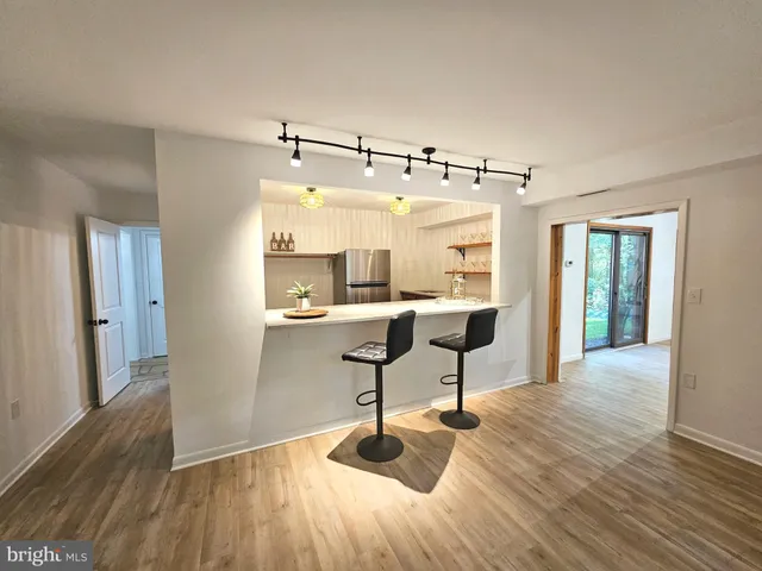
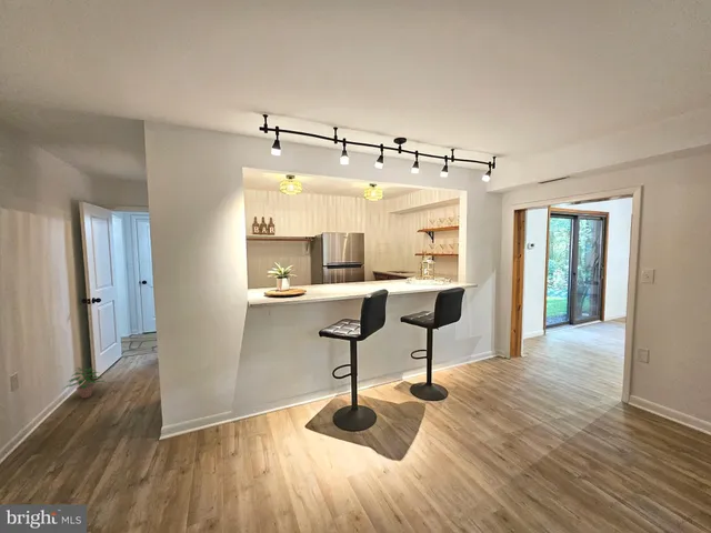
+ potted plant (87, 381)
